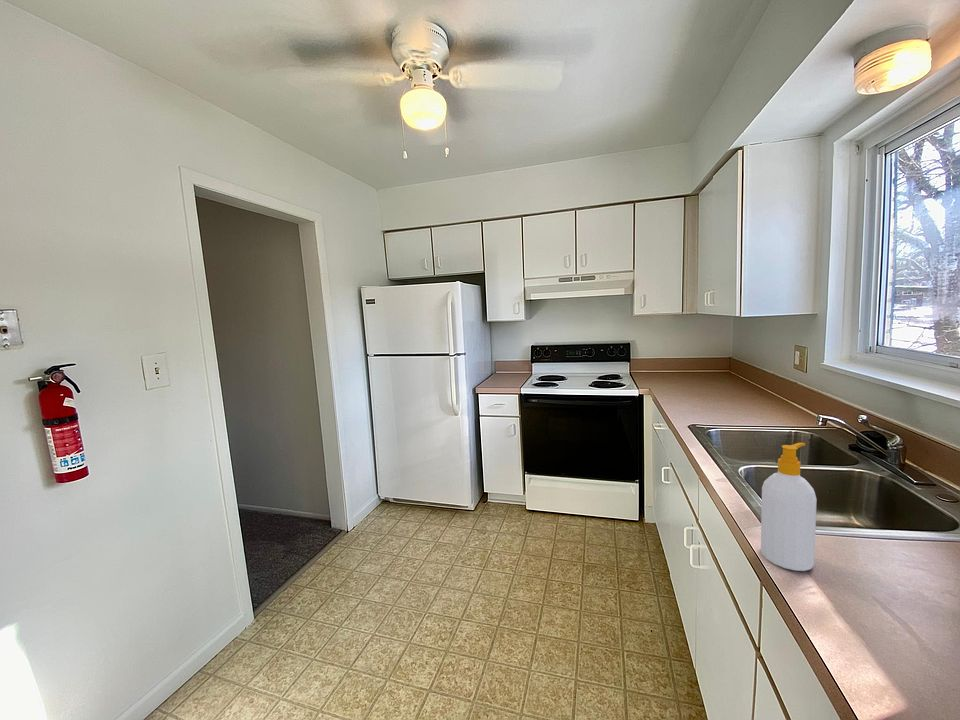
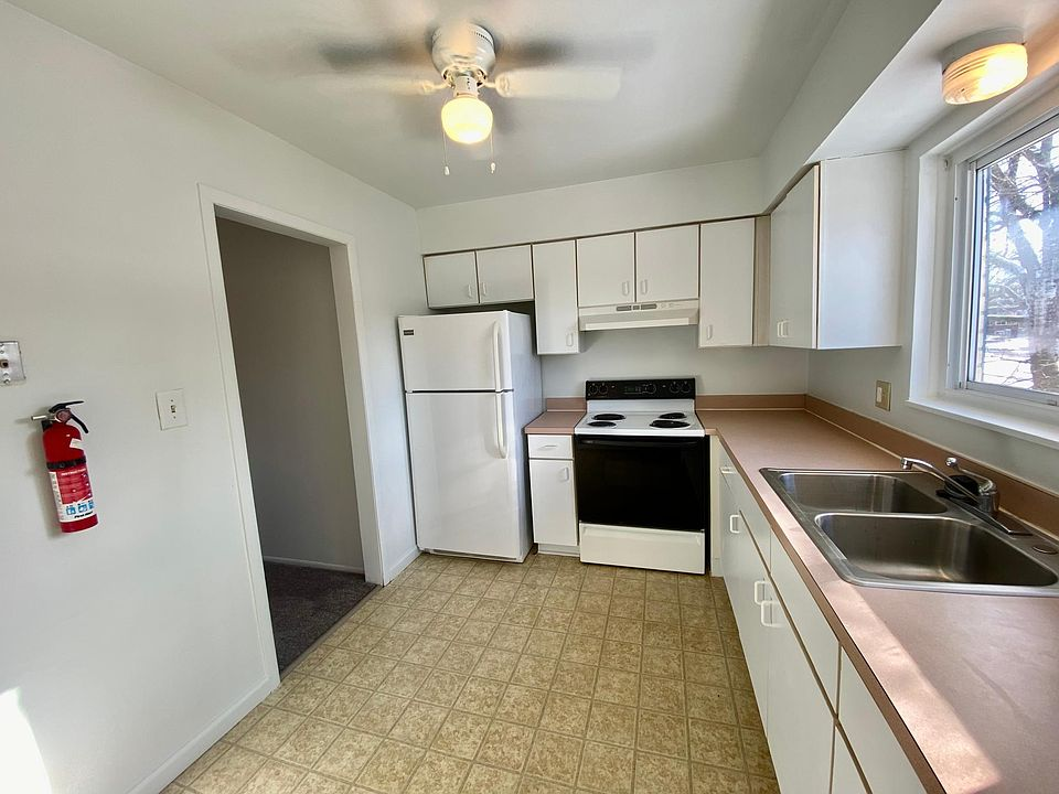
- soap bottle (789, 502)
